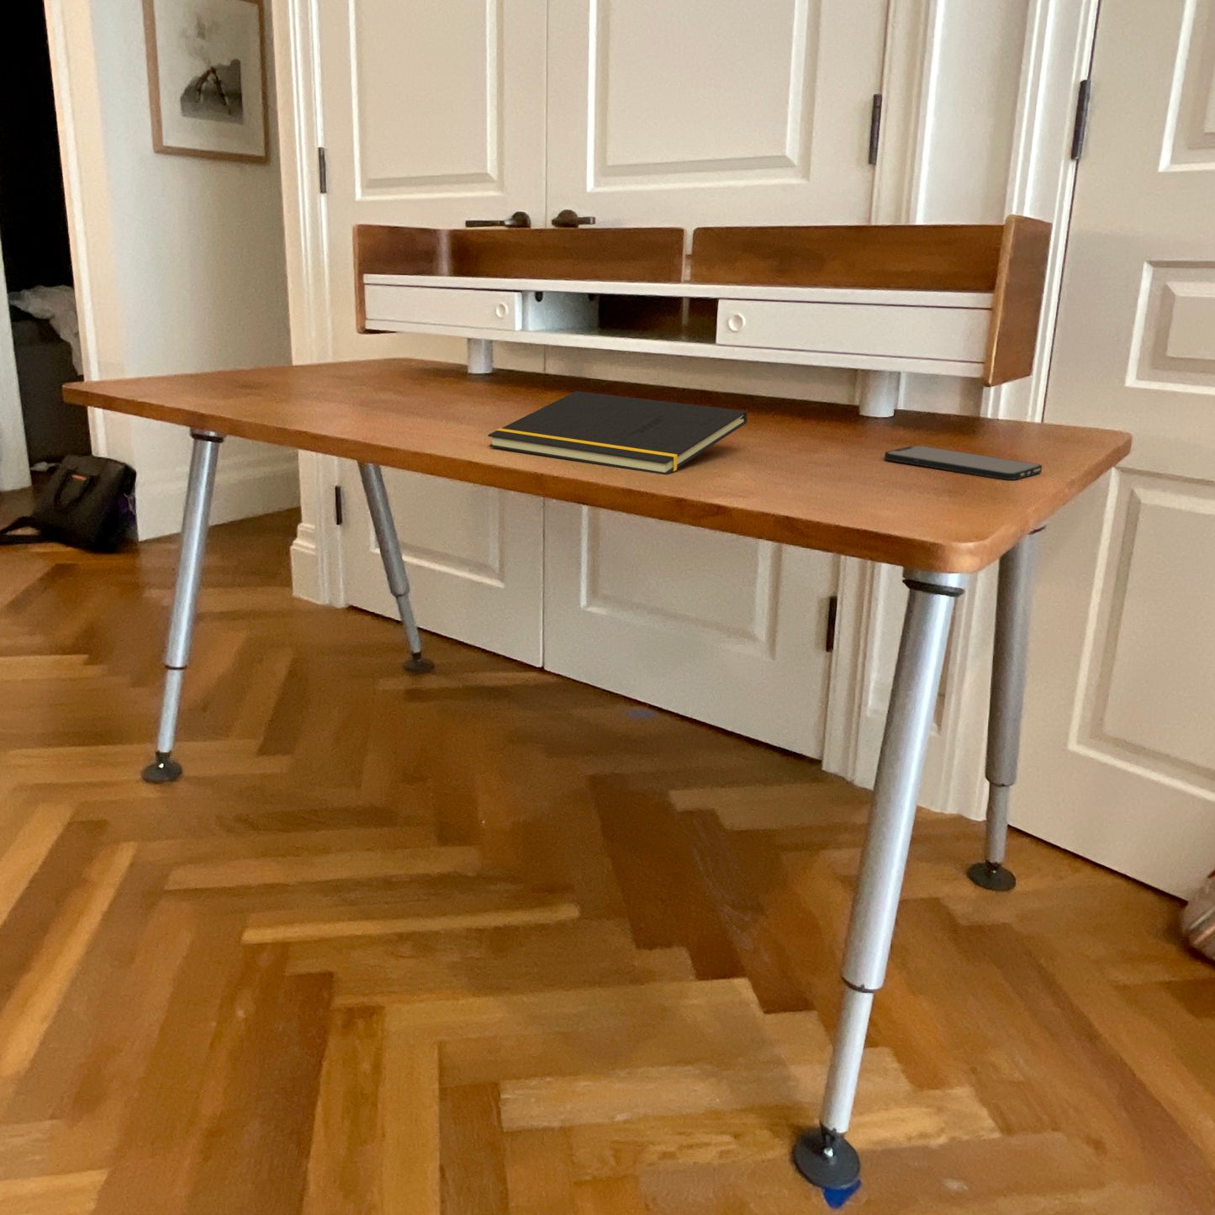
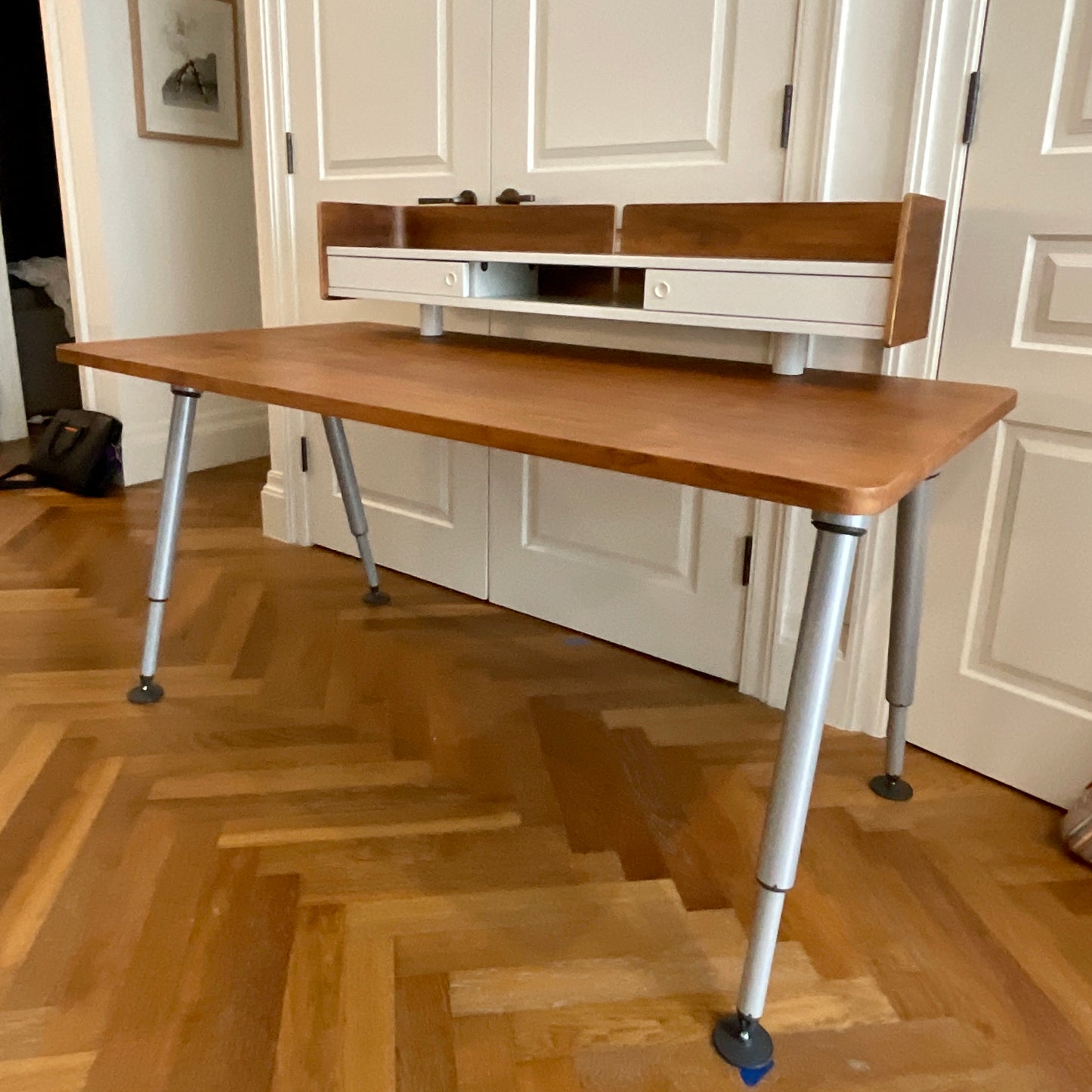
- notepad (618, 428)
- smartphone (961, 462)
